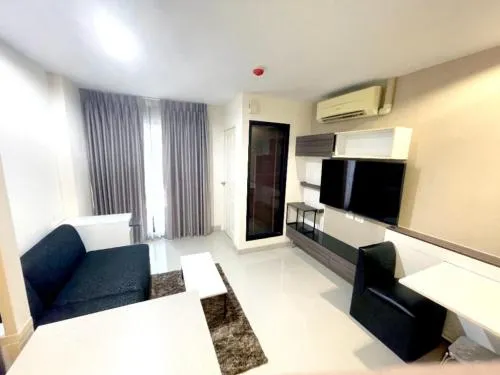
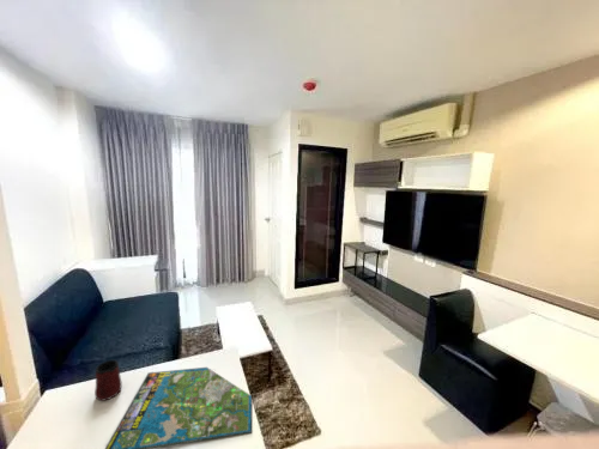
+ mug (105, 382)
+ board game (193, 399)
